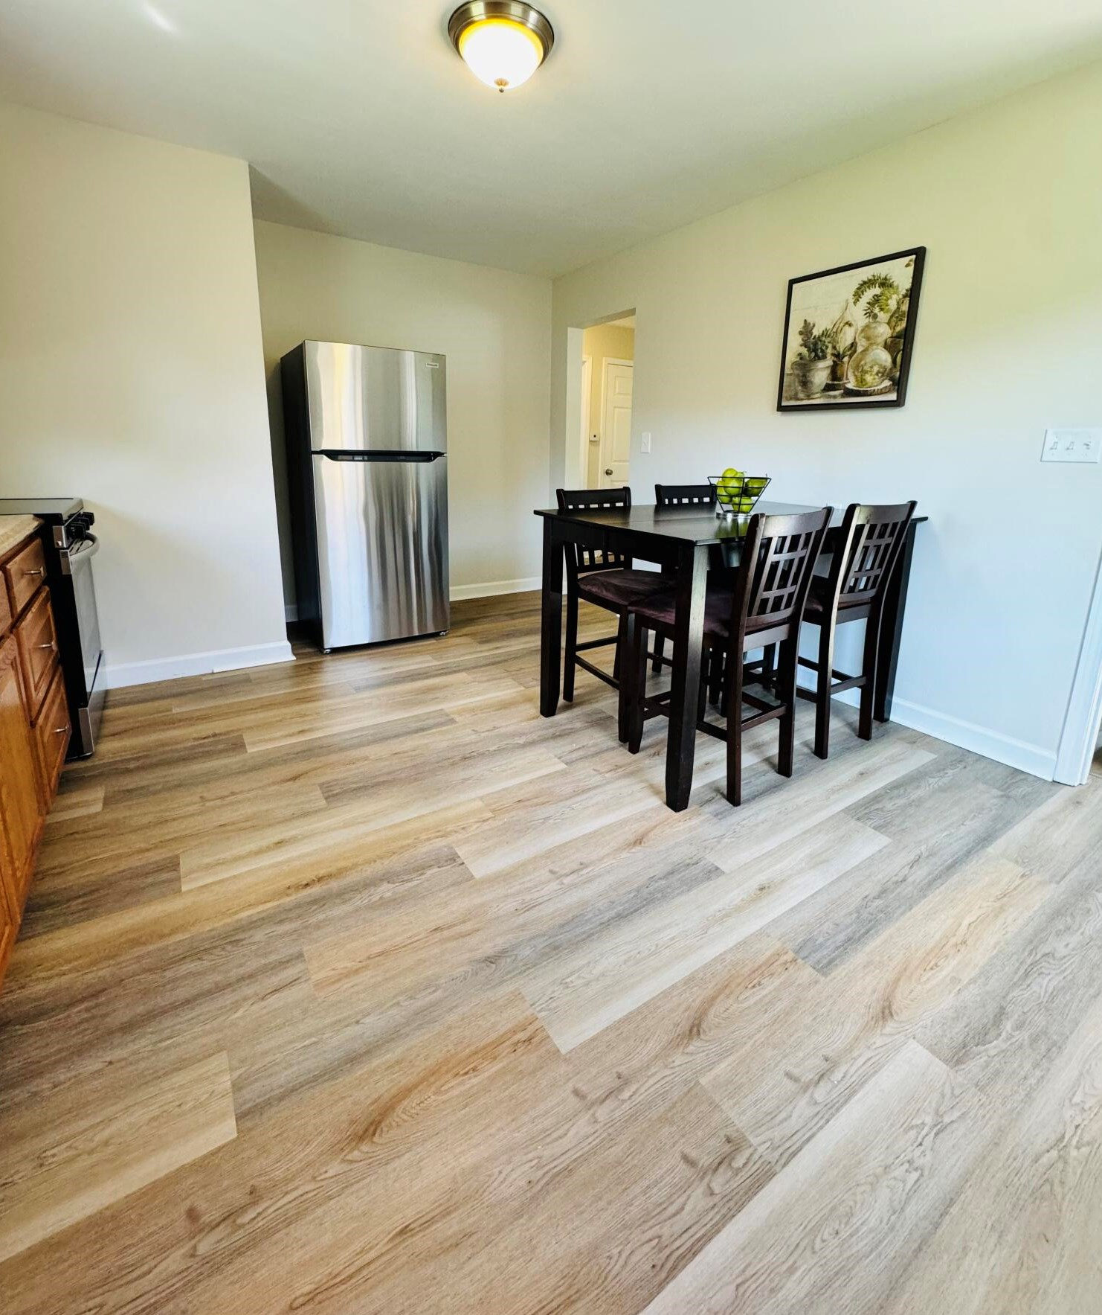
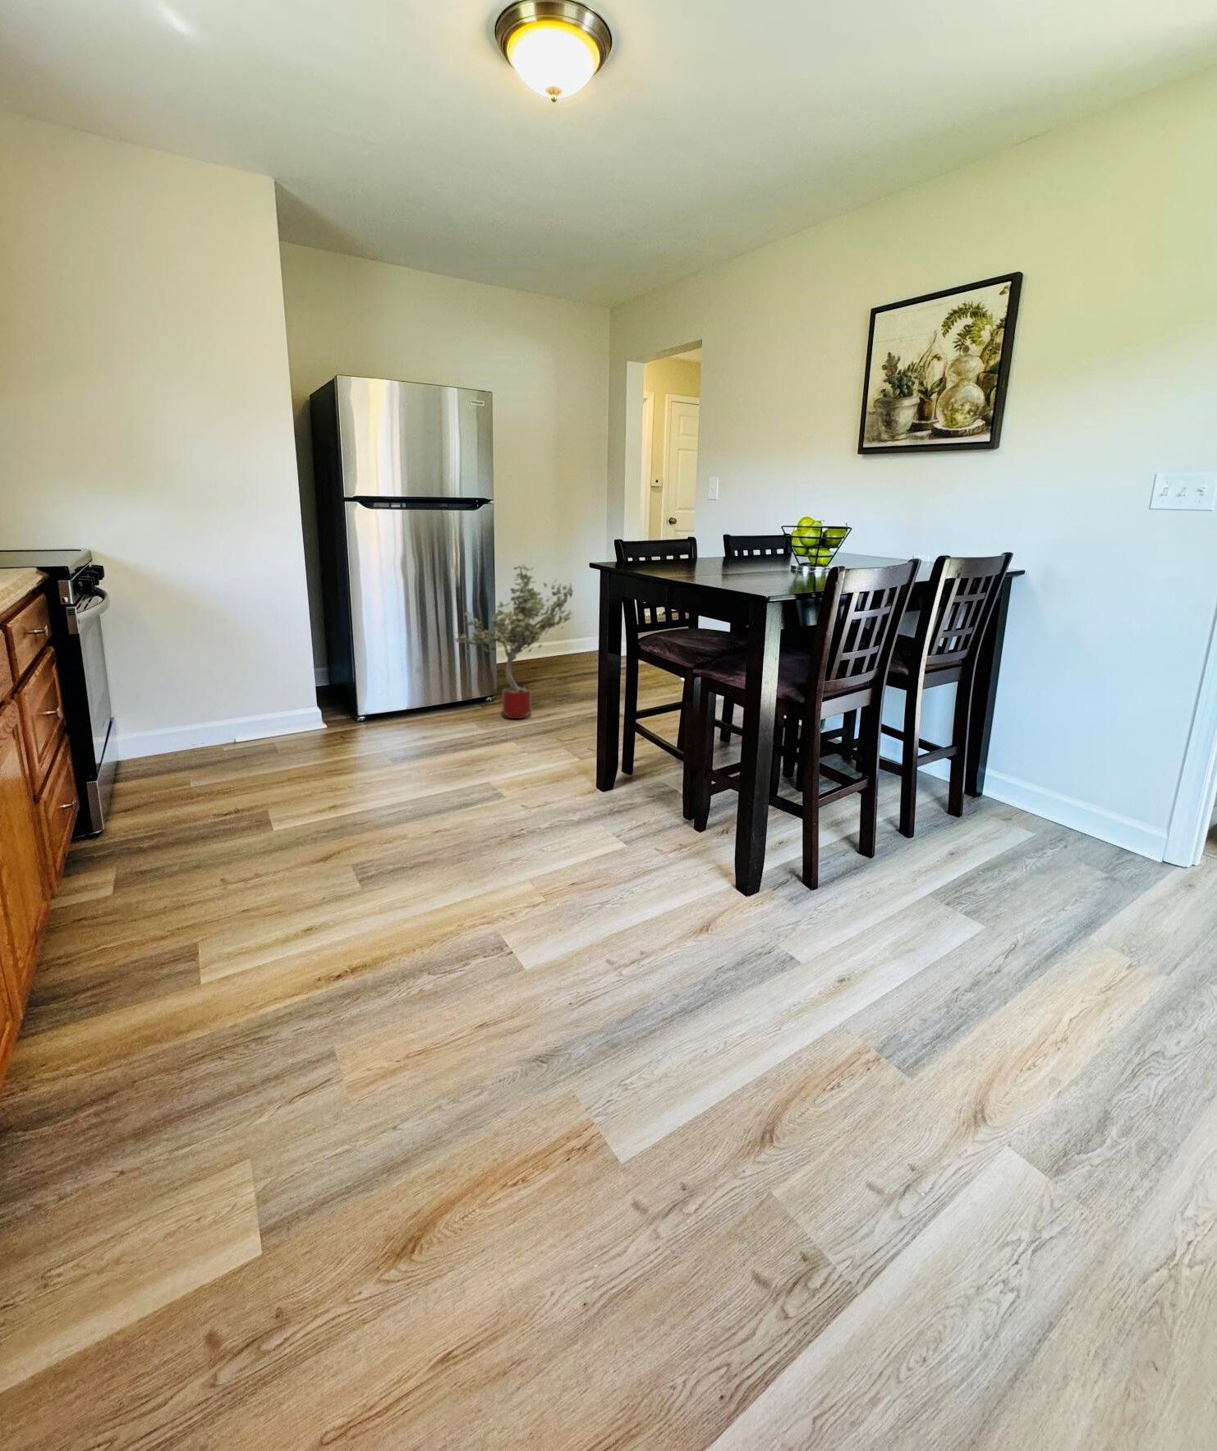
+ potted tree (511, 641)
